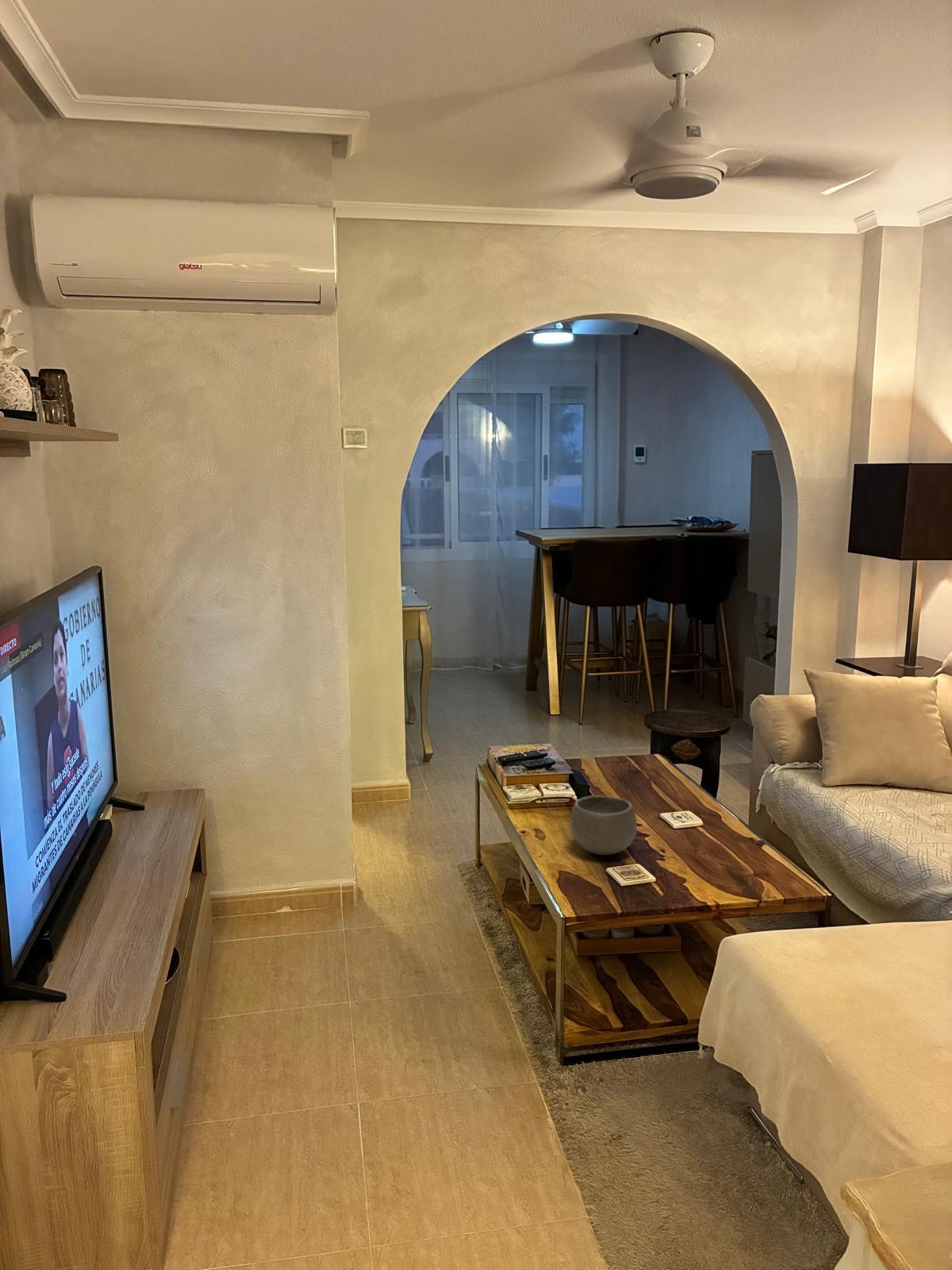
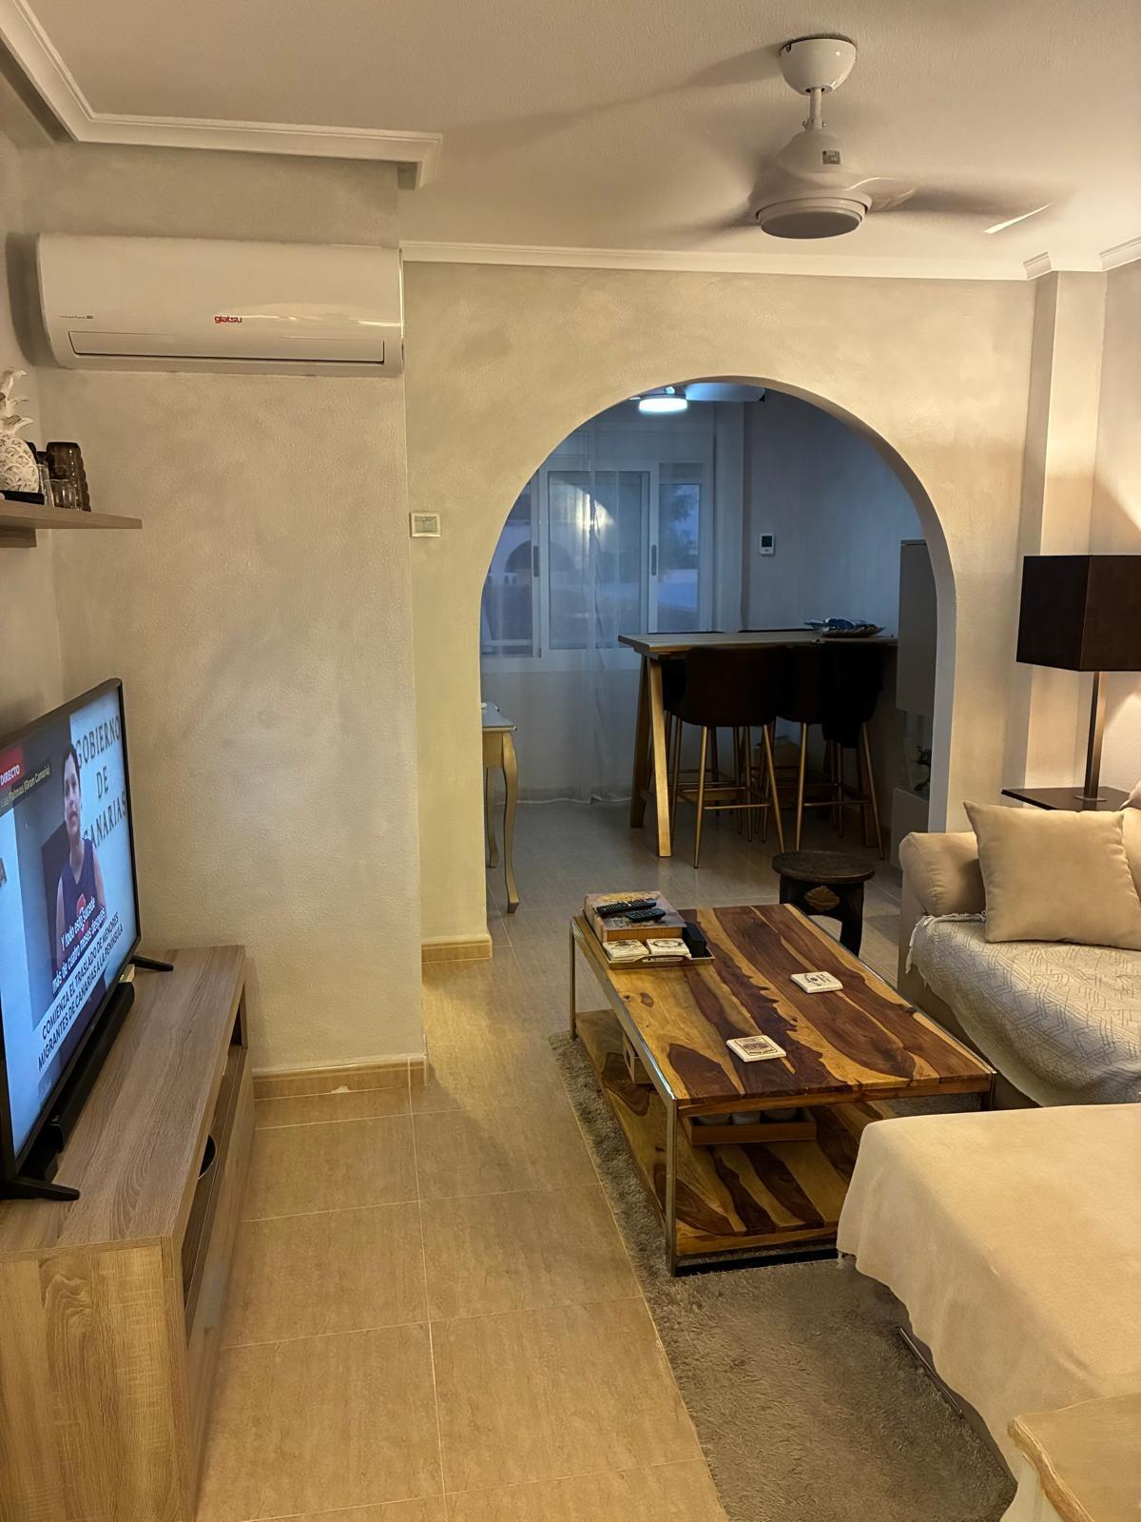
- ceramic bowl (603, 827)
